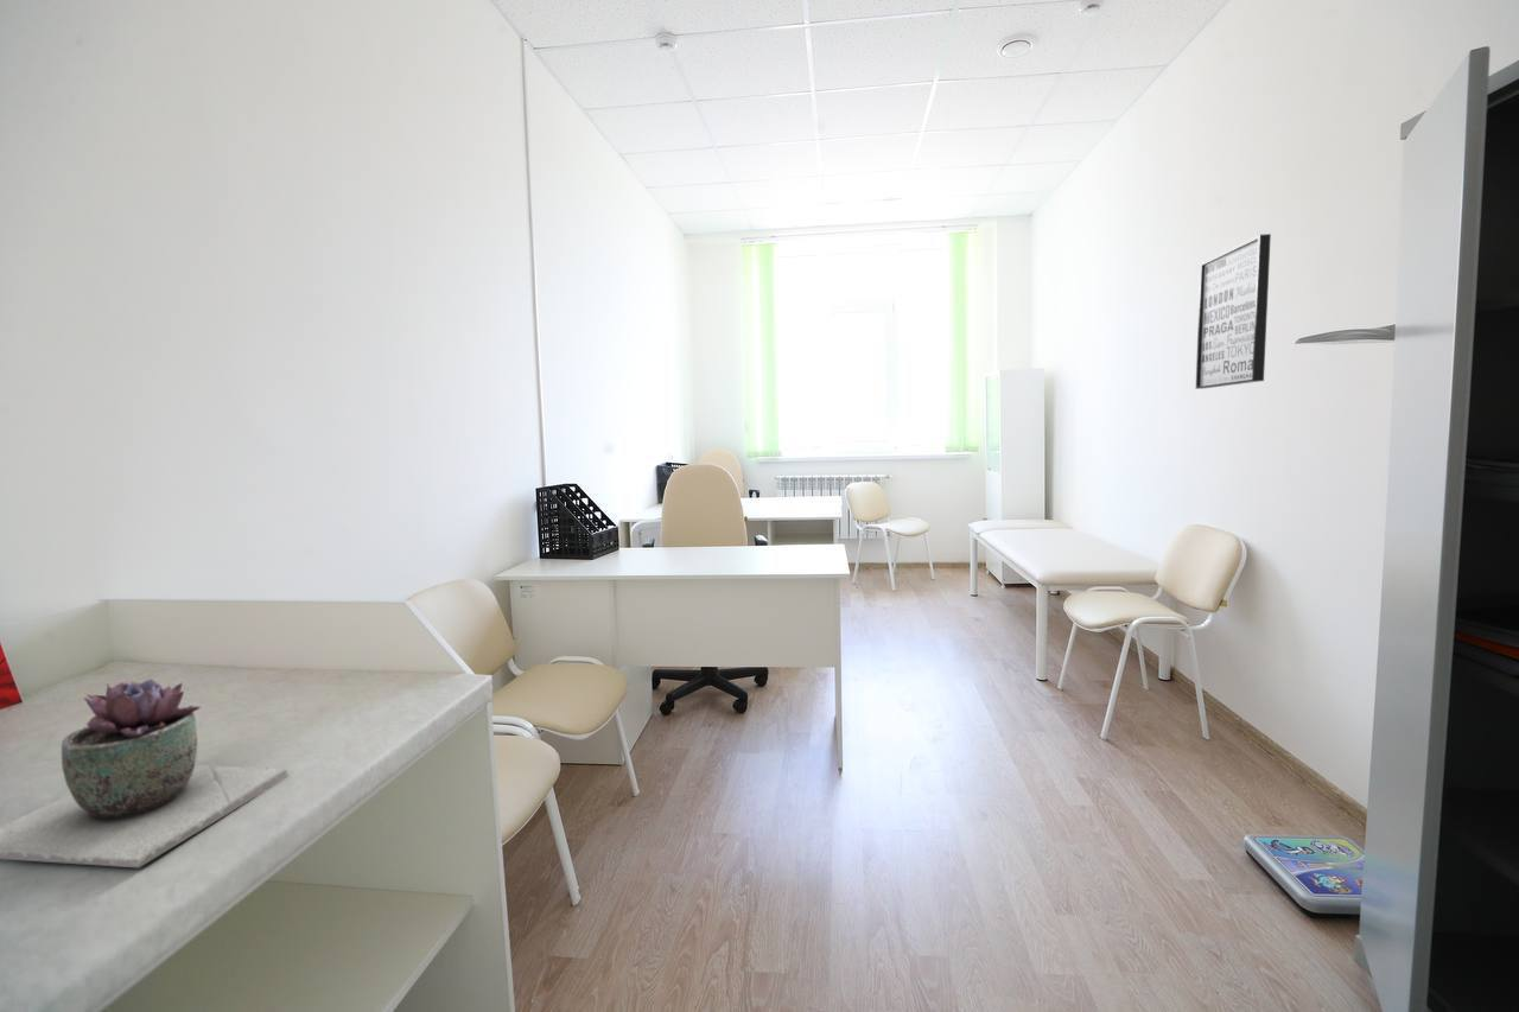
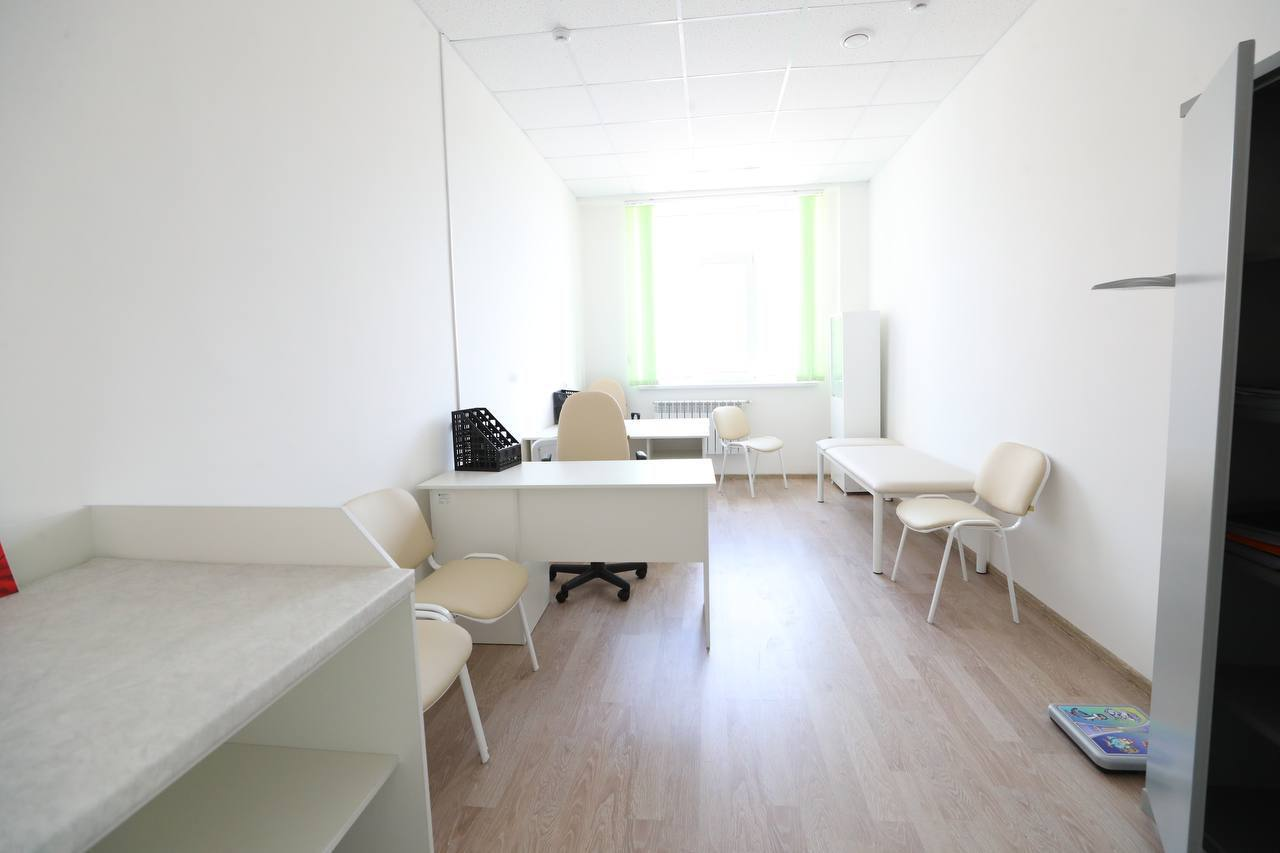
- succulent plant (131, 750)
- wall art (1229, 318)
